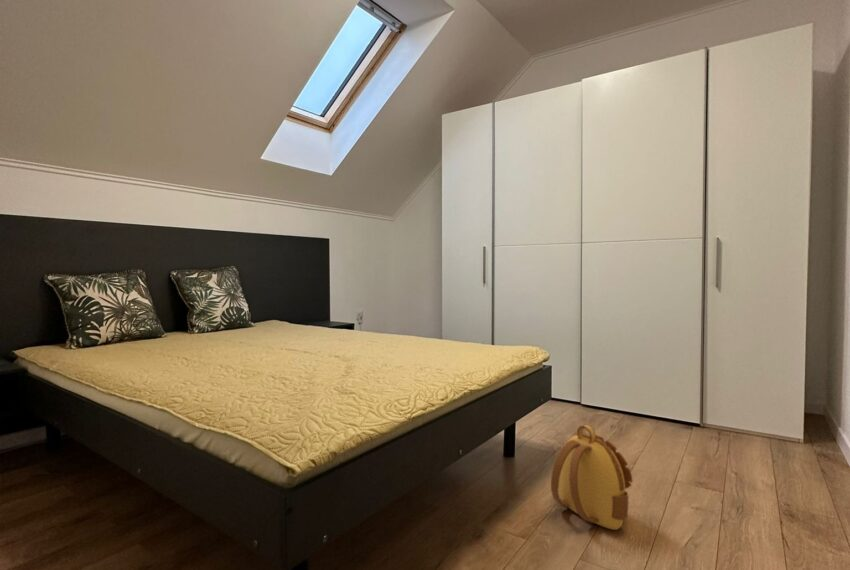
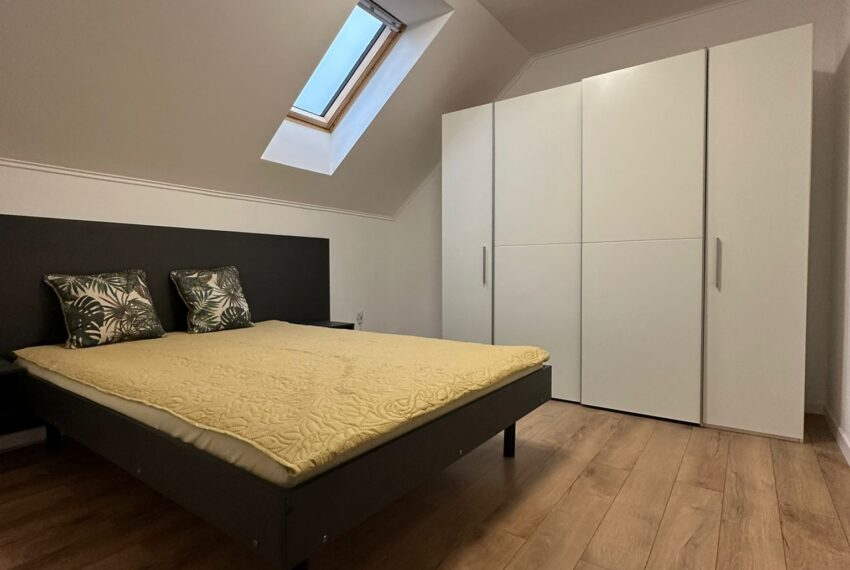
- backpack (587, 469)
